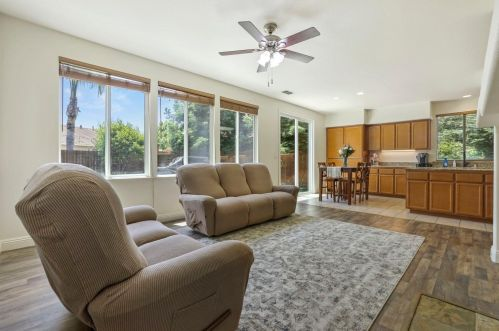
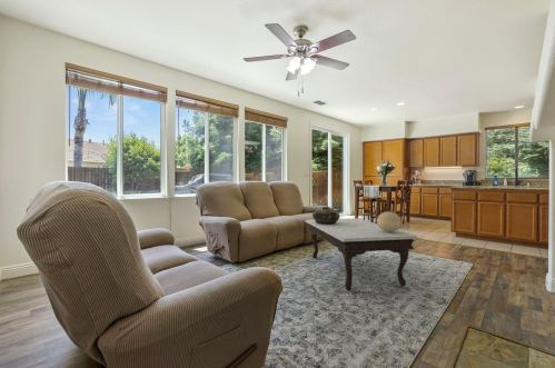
+ coffee table (351, 248)
+ decorative sphere (388, 221)
+ ceramic pot (326, 215)
